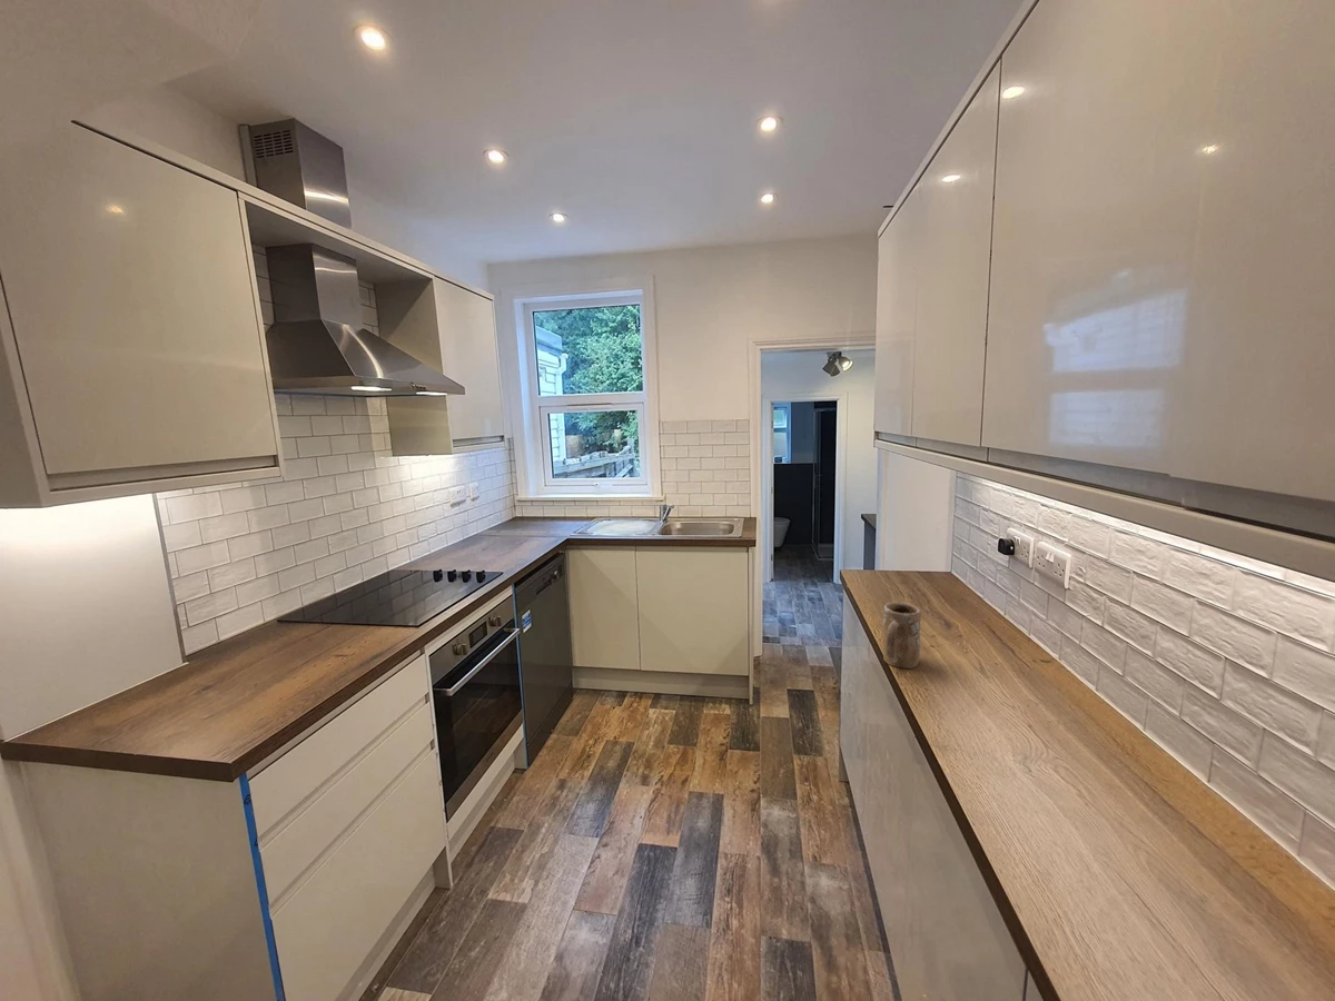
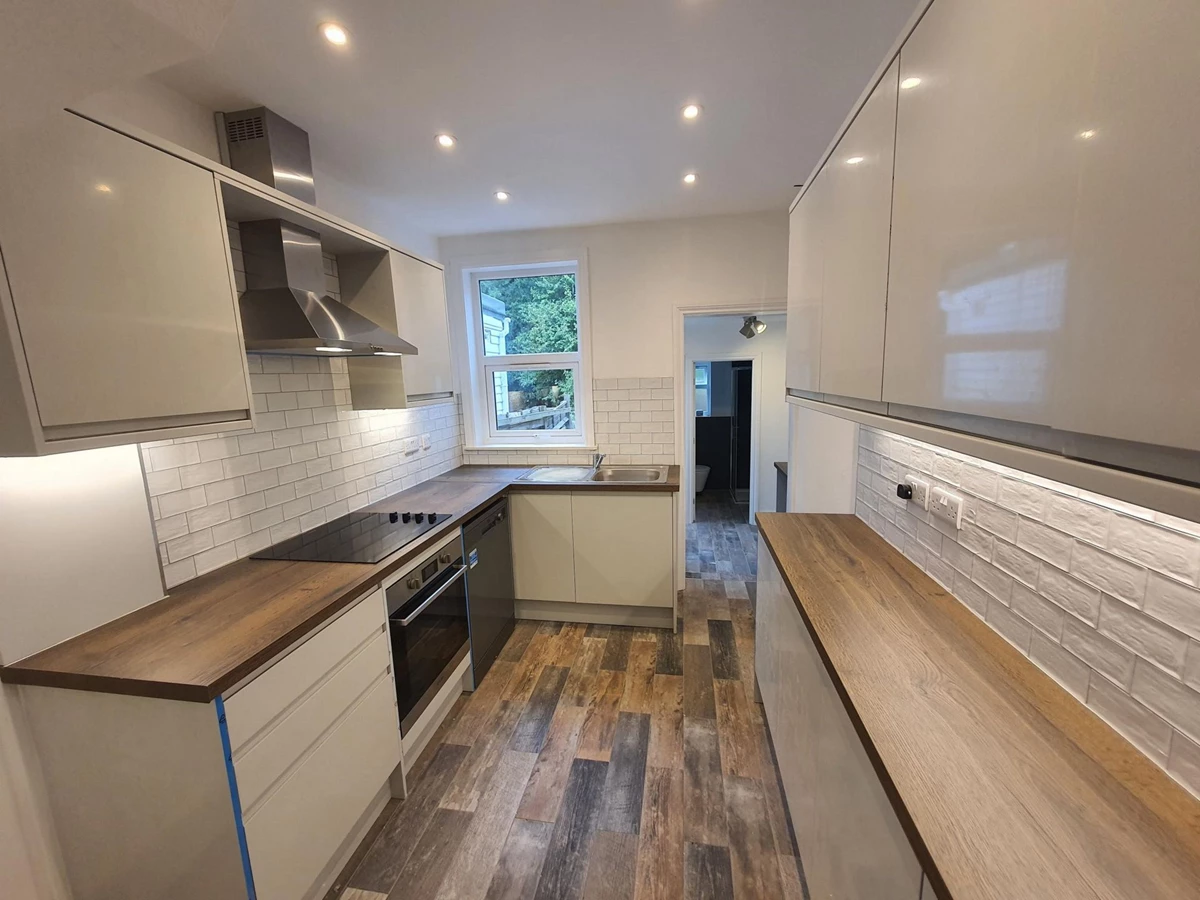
- mug (902, 636)
